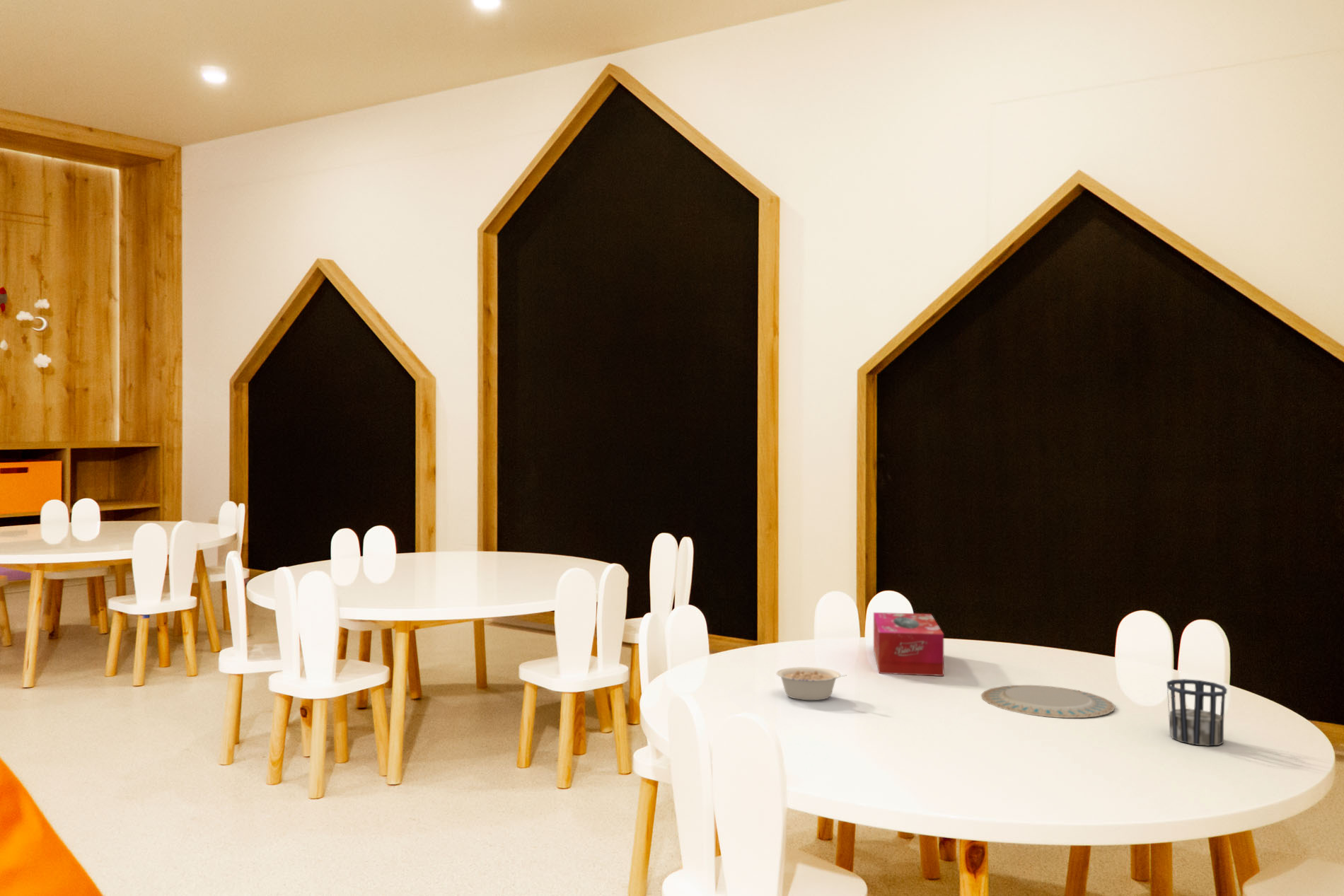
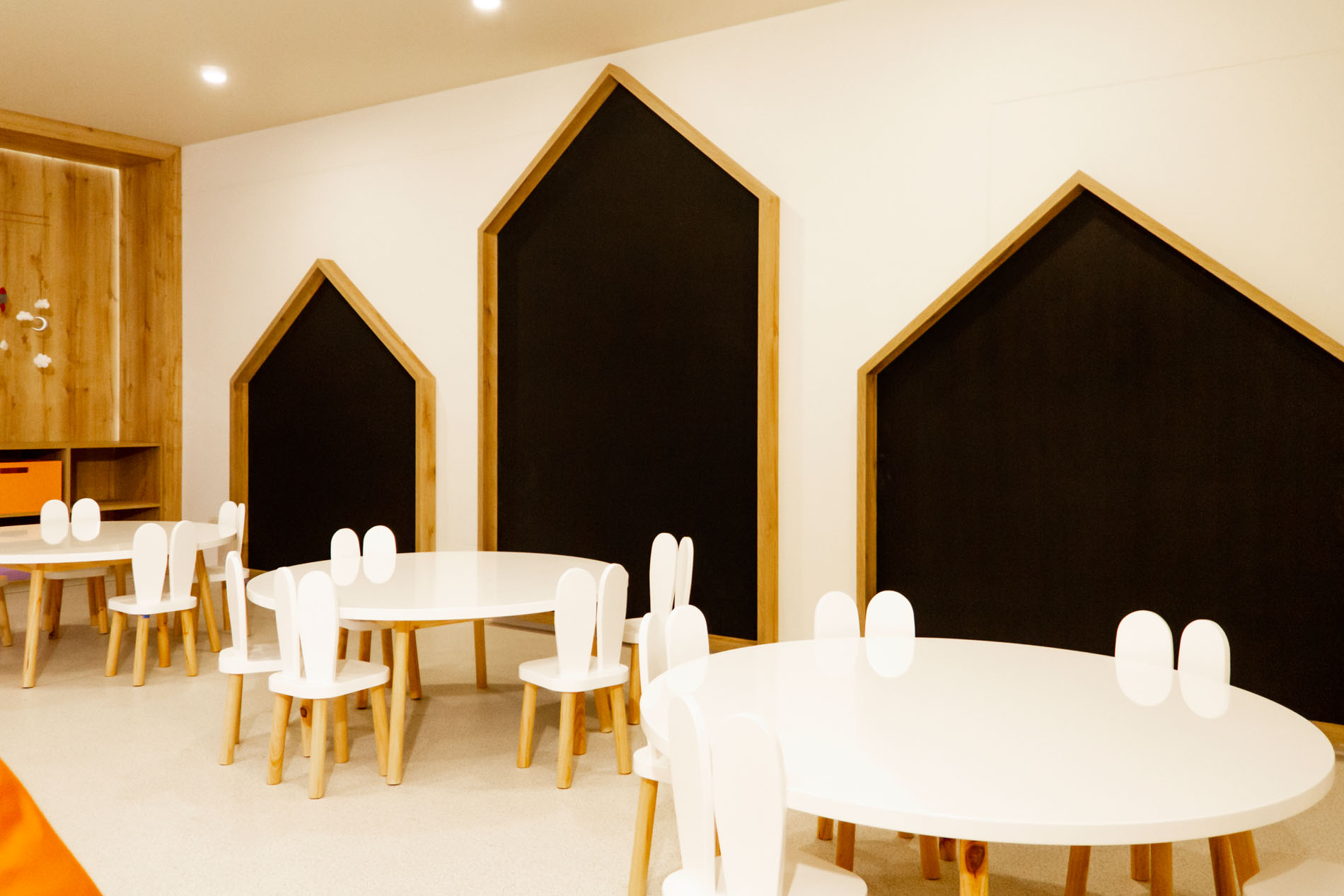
- tissue box (906, 642)
- cup (1196, 711)
- chinaware (1046, 698)
- legume (811, 682)
